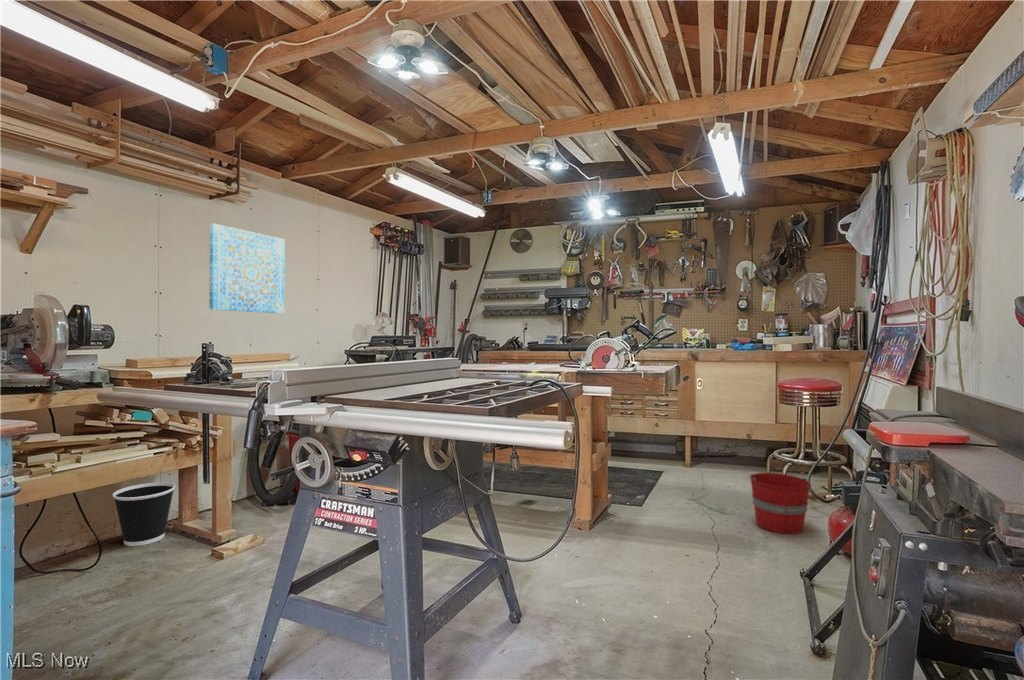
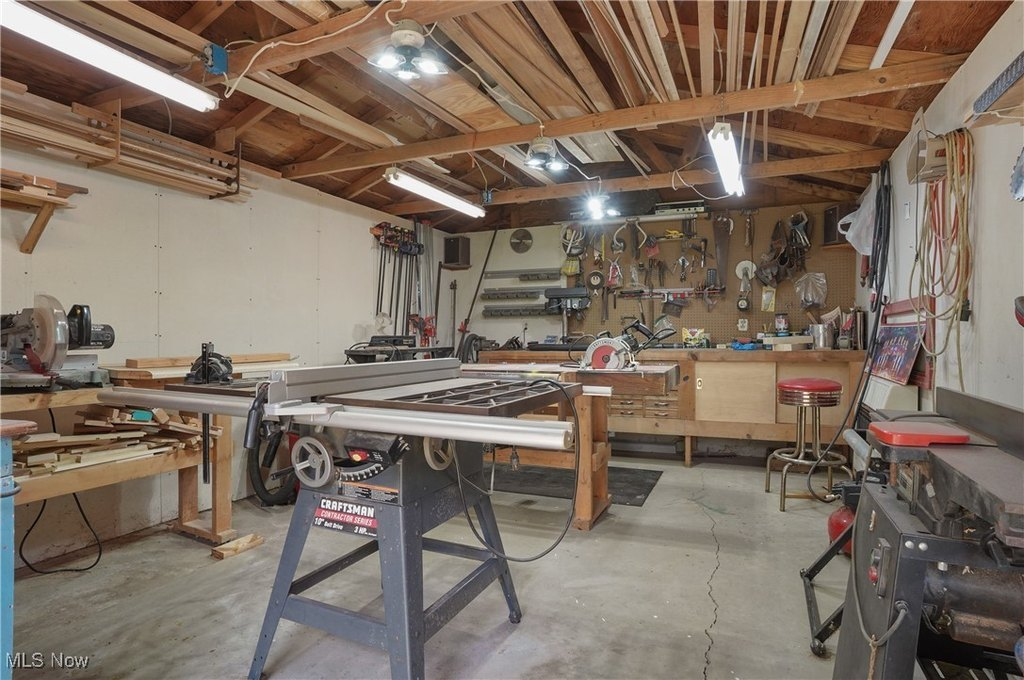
- wastebasket (144, 514)
- wall art (249, 271)
- bucket (778, 501)
